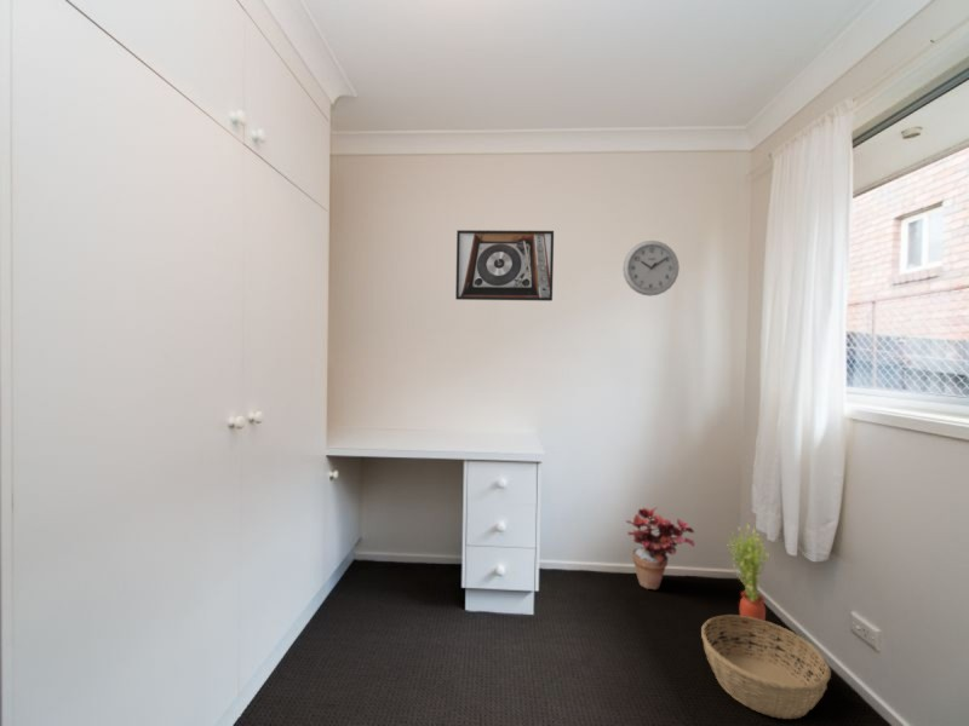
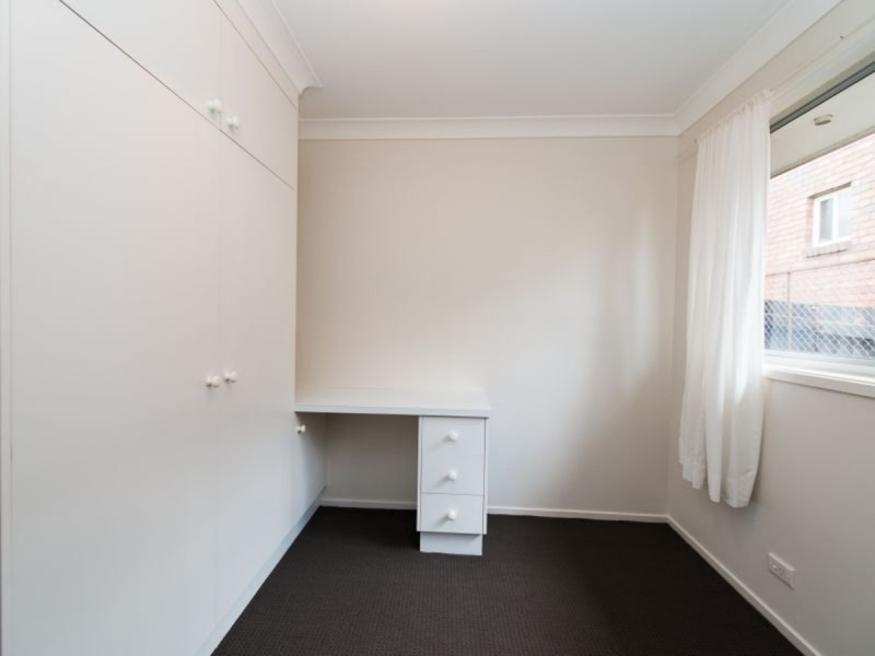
- wall clock (650, 267)
- potted plant (655, 549)
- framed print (504, 265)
- basket (761, 666)
- potted plant (745, 577)
